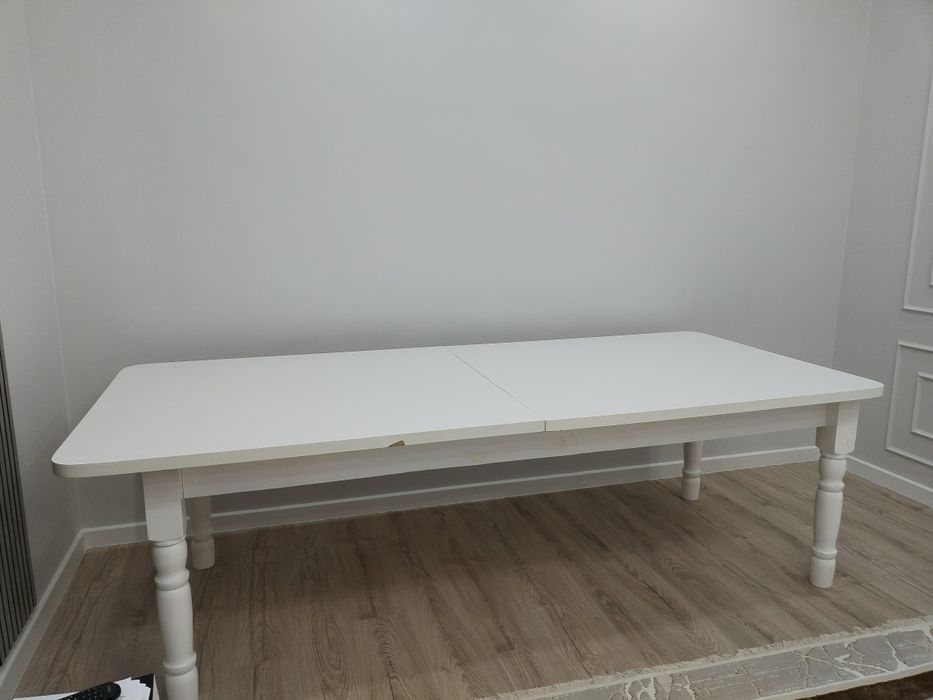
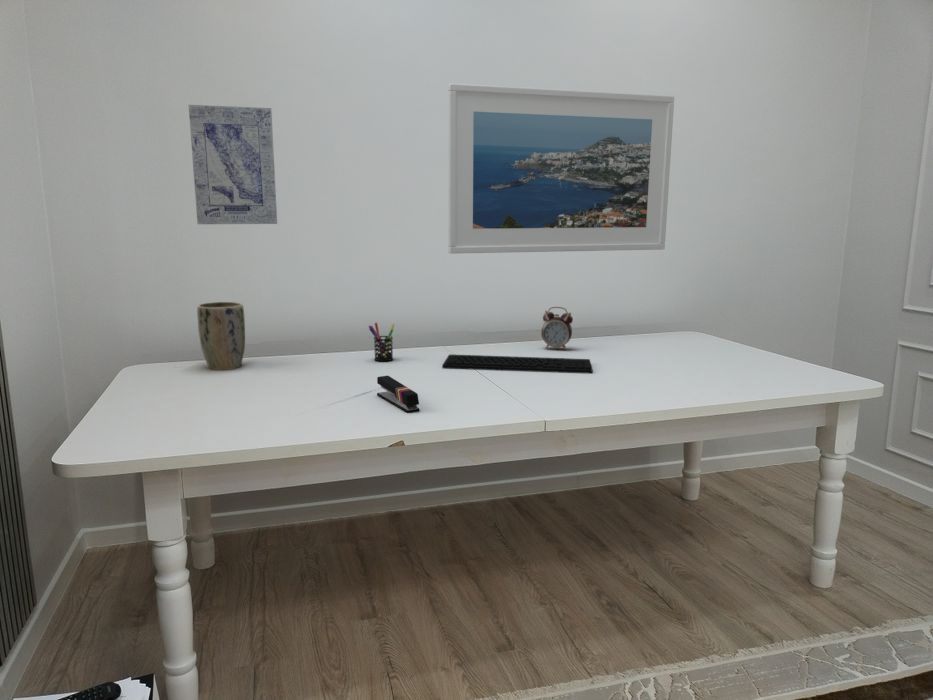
+ alarm clock (557, 327)
+ pen holder (384, 340)
+ keyboard (517, 362)
+ plant pot (222, 336)
+ wall art (234, 166)
+ stapler (397, 393)
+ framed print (564, 172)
